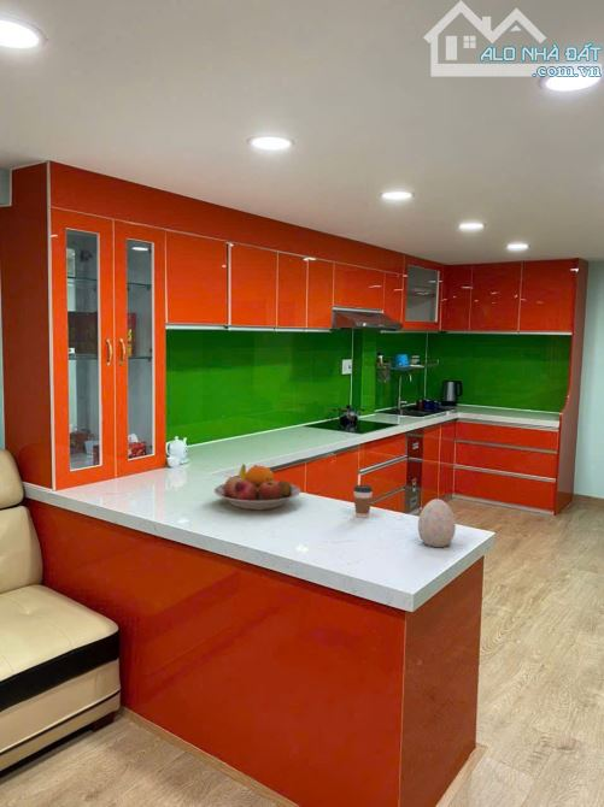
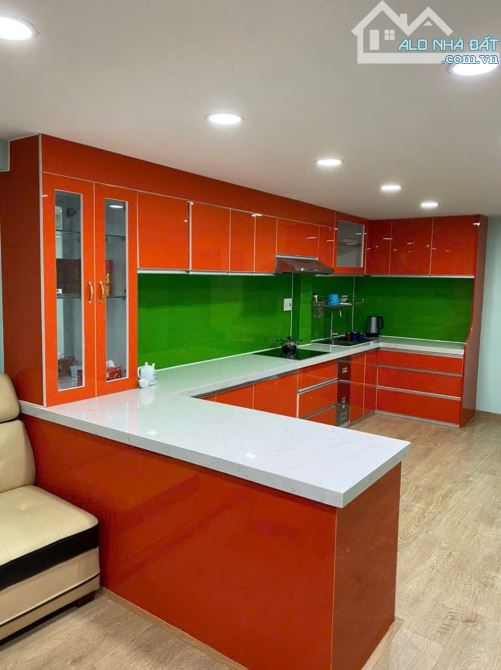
- decorative egg (436, 520)
- fruit bowl (257, 485)
- coffee cup (362, 501)
